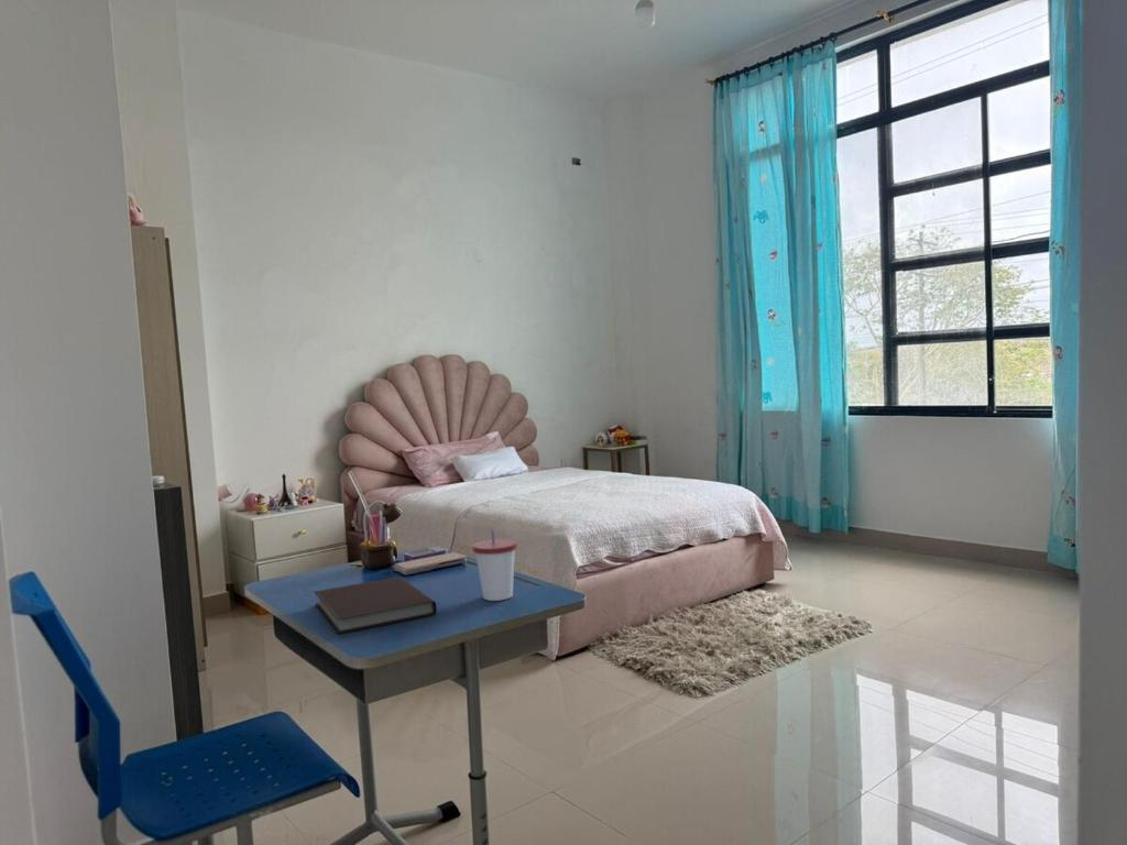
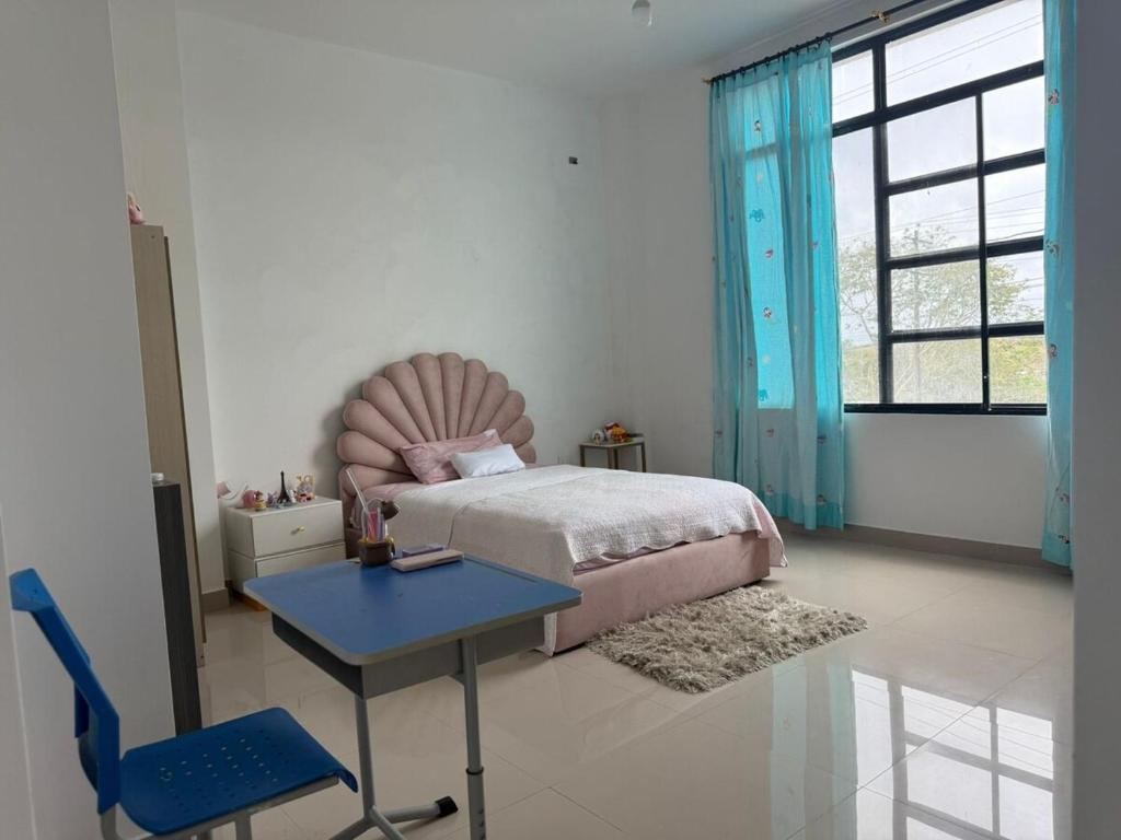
- cup (495, 563)
- notebook (372, 602)
